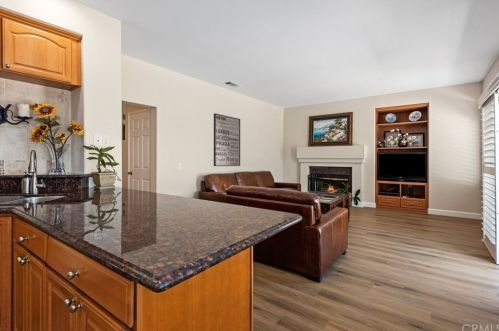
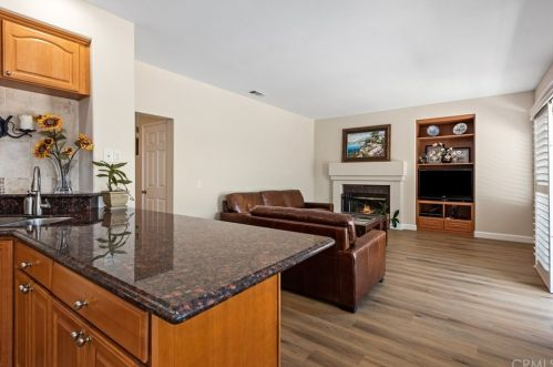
- wall art (227, 141)
